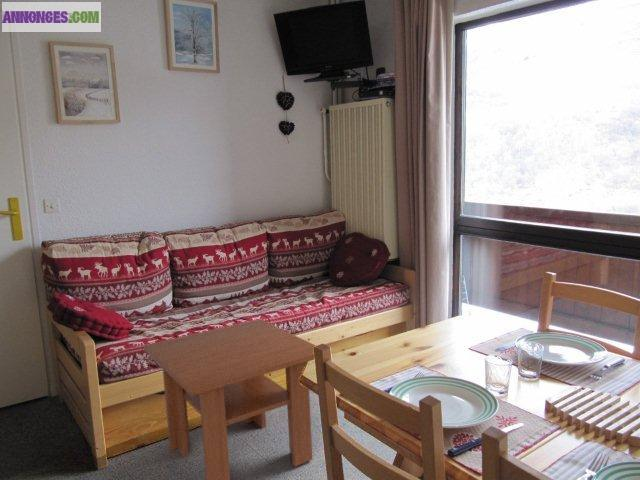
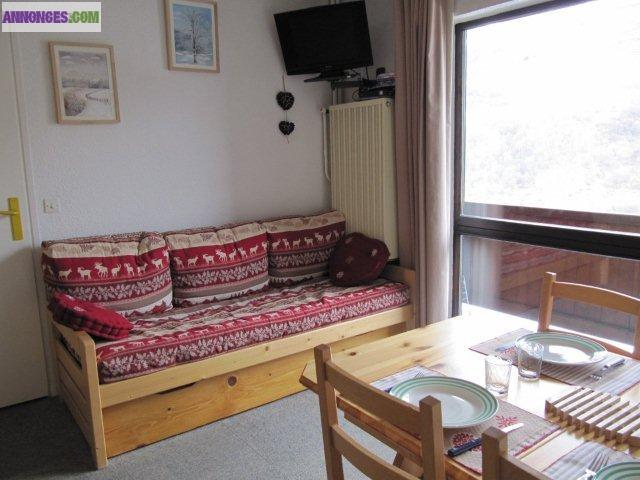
- coffee table (235, 401)
